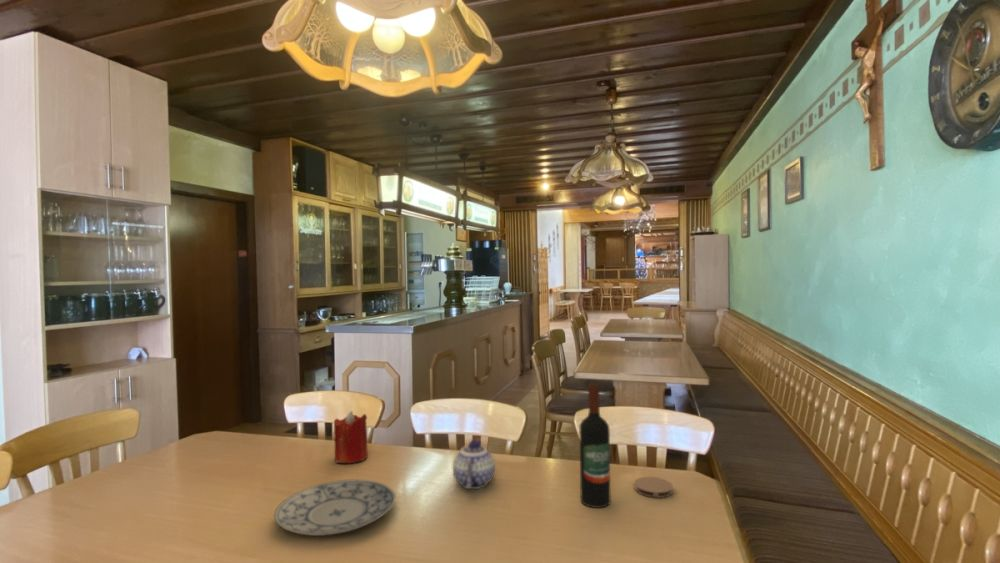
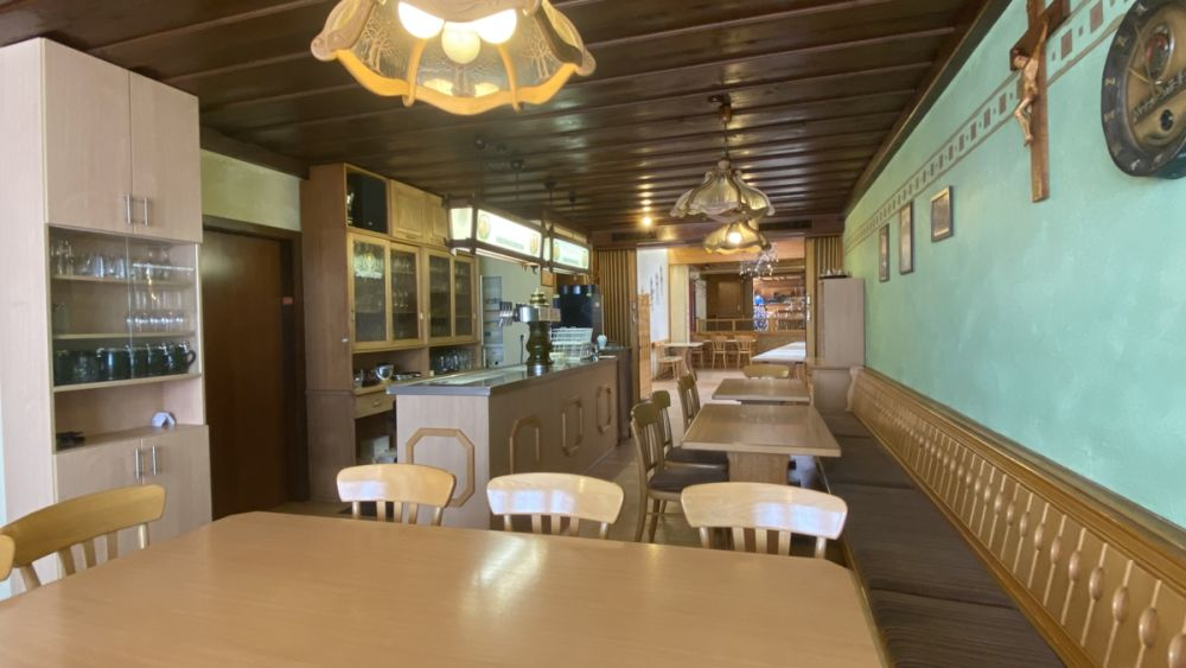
- teapot (474, 461)
- wine bottle (594, 442)
- coaster (653, 486)
- candle (350, 434)
- plate (337, 509)
